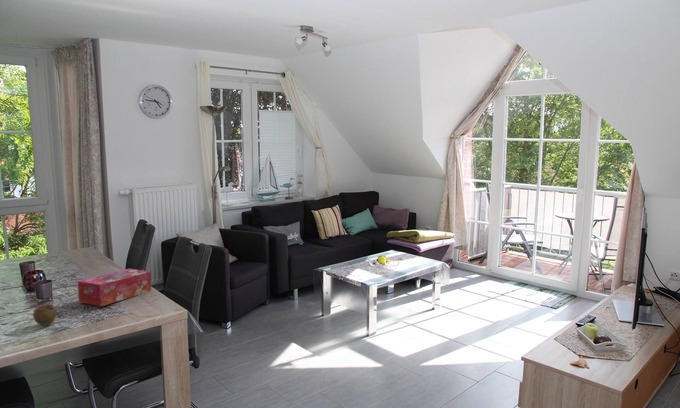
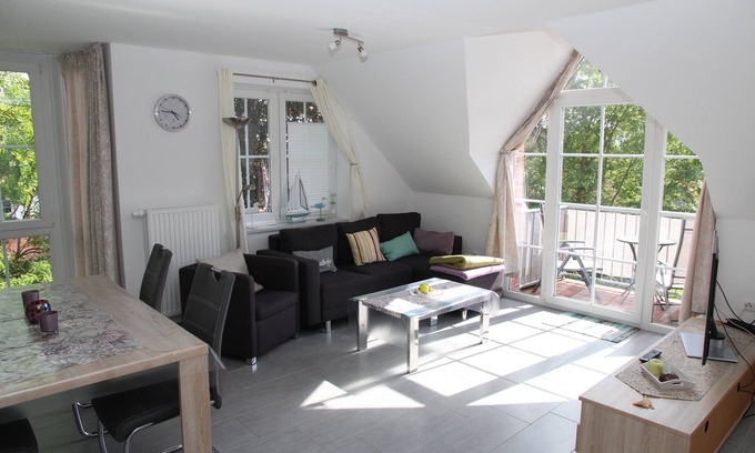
- tissue box (116, 286)
- fruit (44, 314)
